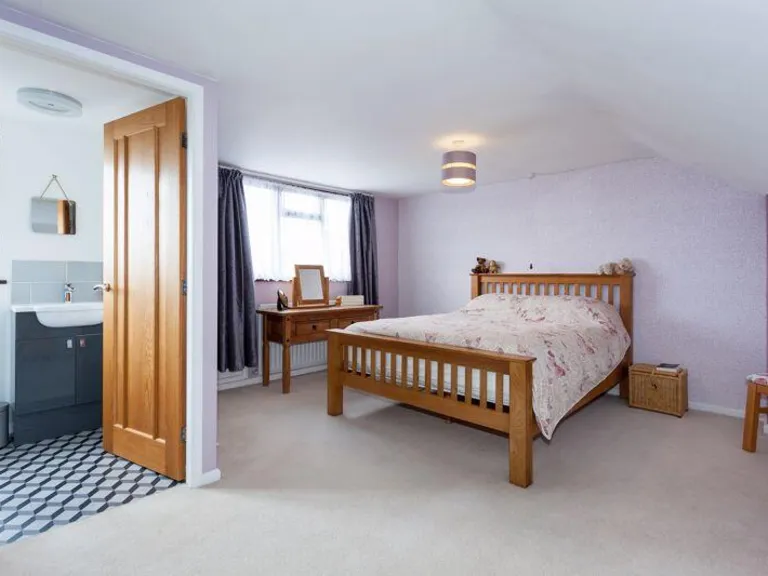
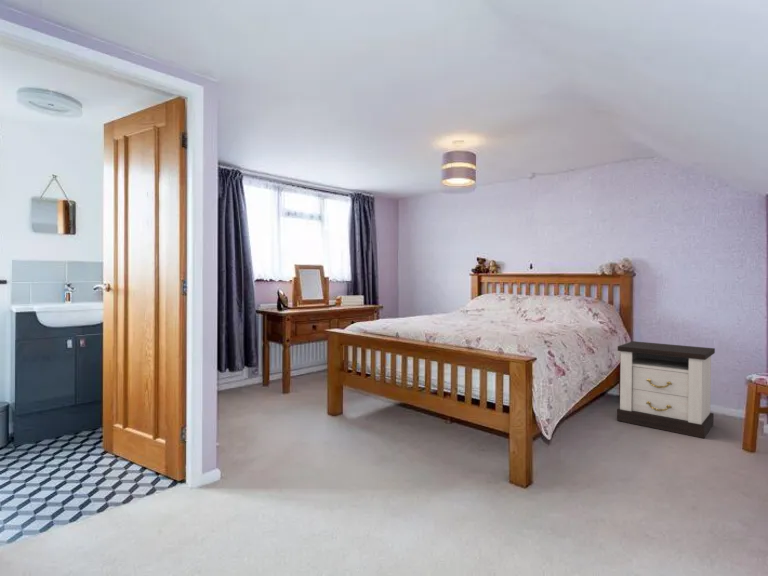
+ nightstand (664, 385)
